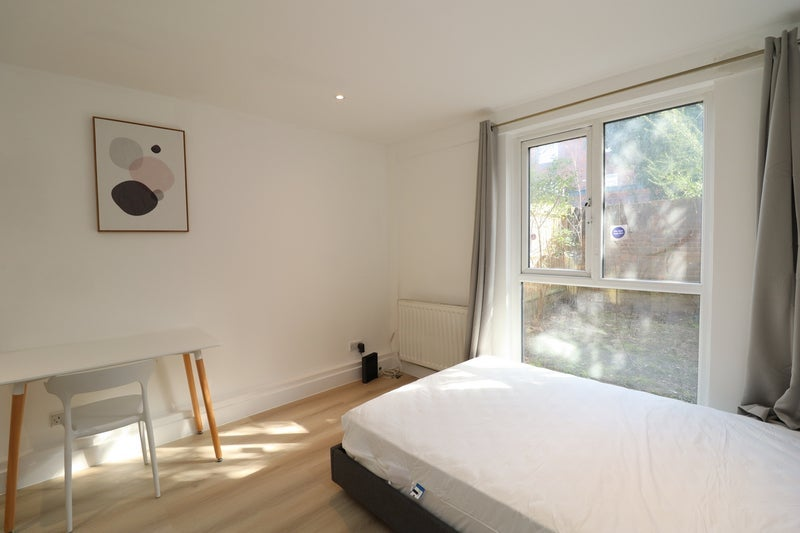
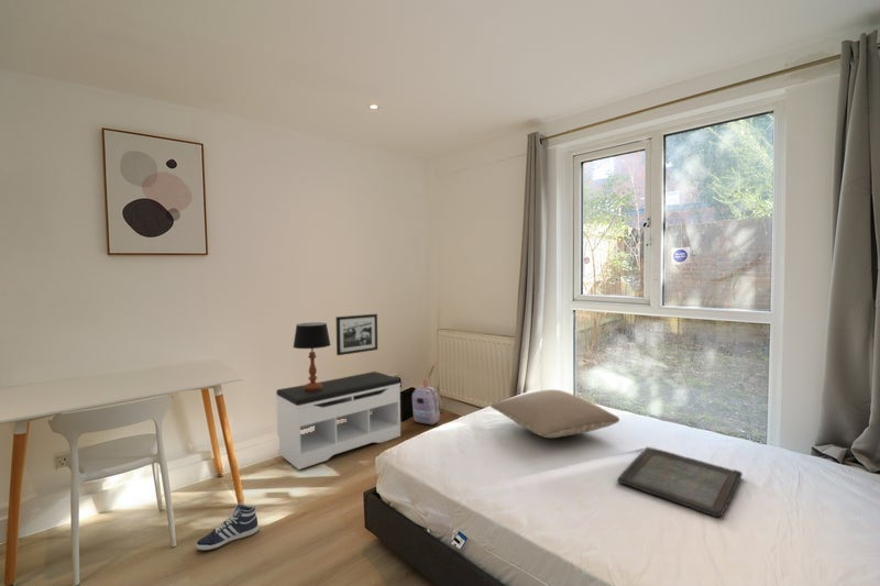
+ backpack (427, 400)
+ pillow (551, 412)
+ picture frame (358, 333)
+ serving tray (678, 476)
+ sneaker (228, 524)
+ bench (341, 413)
+ table lamp (311, 356)
